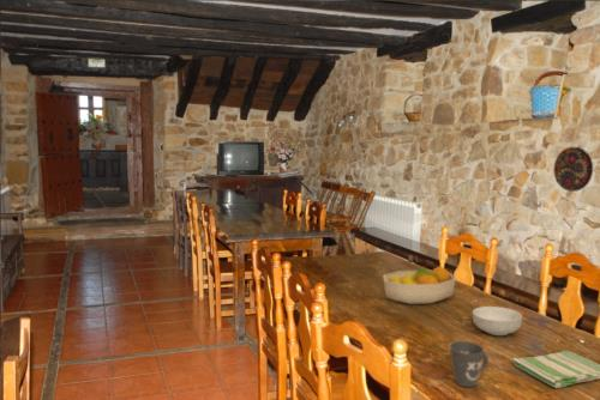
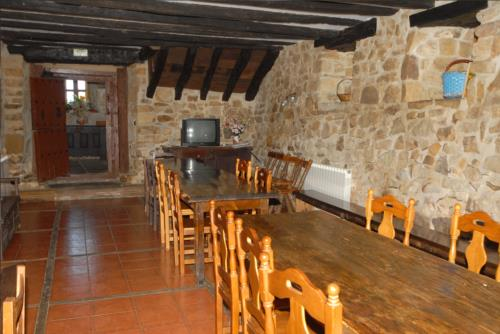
- decorative plate (572, 169)
- mug (470, 364)
- dish towel (560, 366)
- fruit bowl (418, 283)
- cereal bowl (496, 322)
